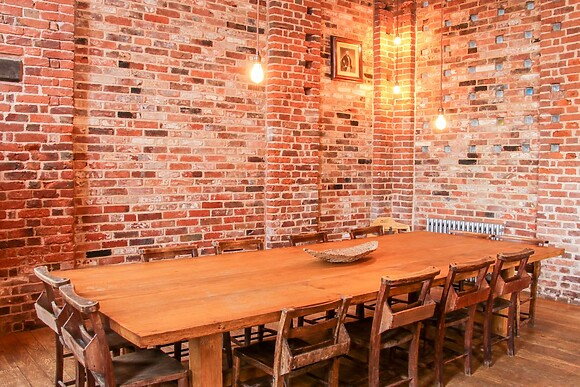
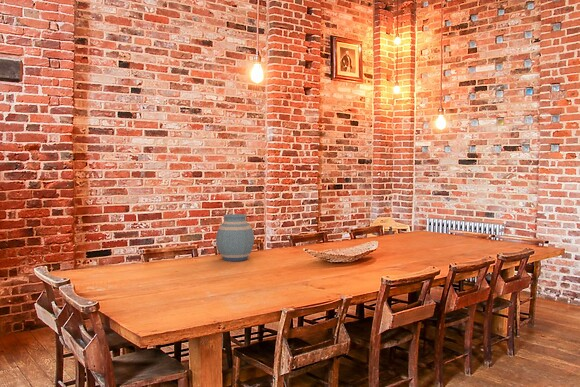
+ vase (235, 237)
